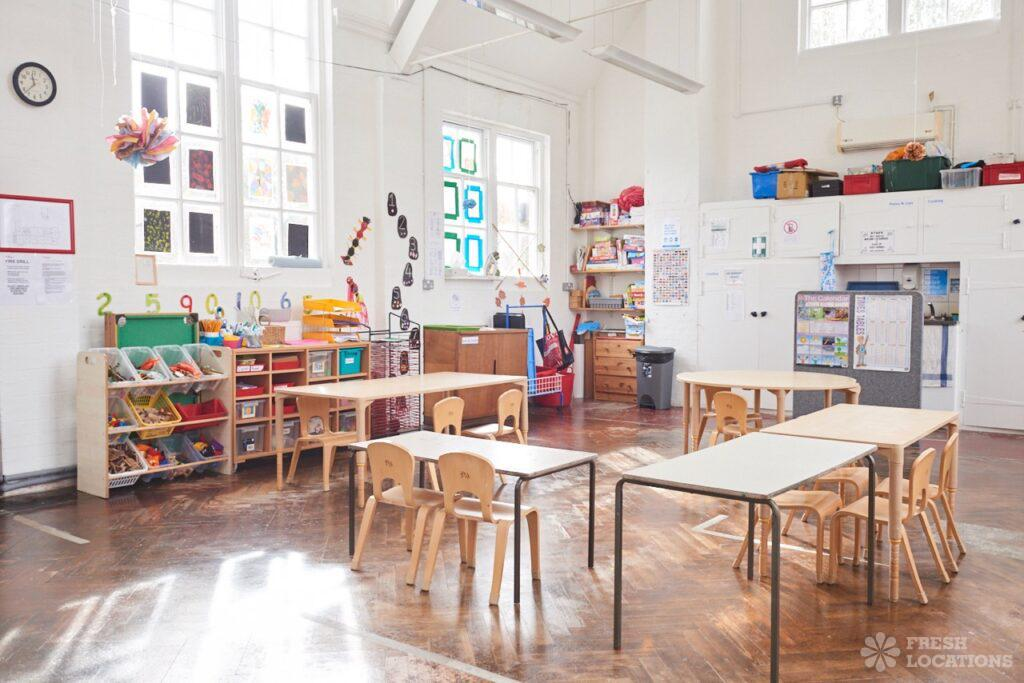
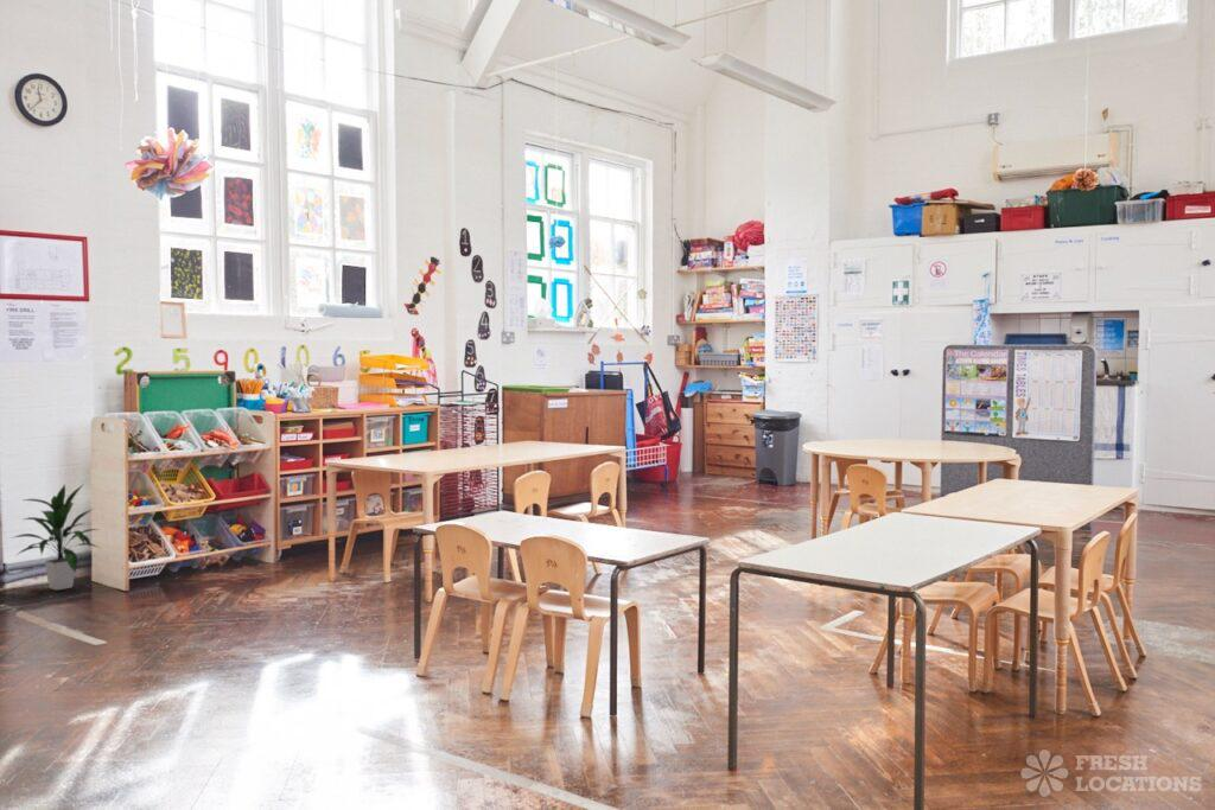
+ indoor plant (58, 536)
